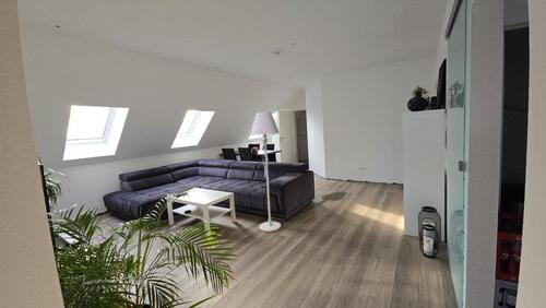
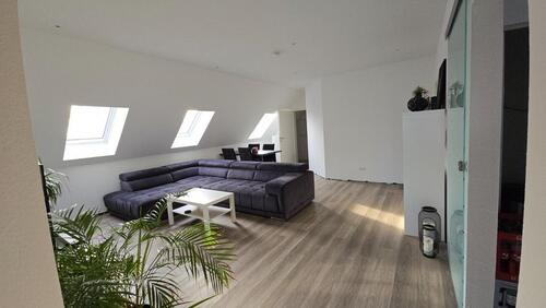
- floor lamp (266, 170)
